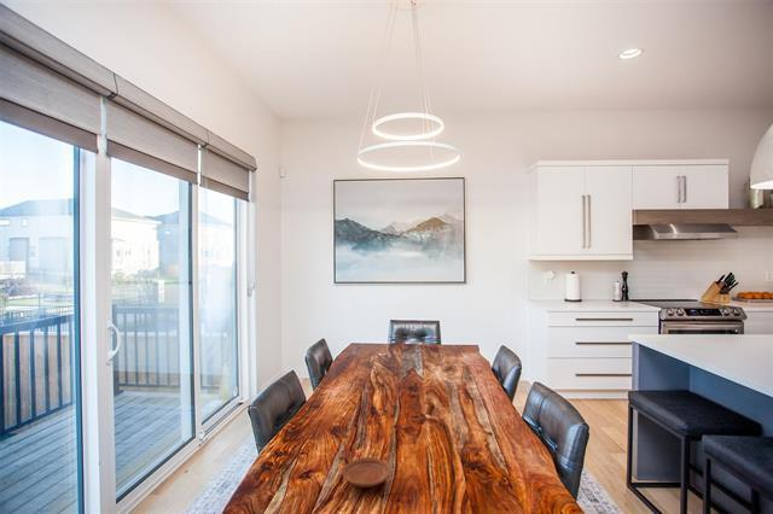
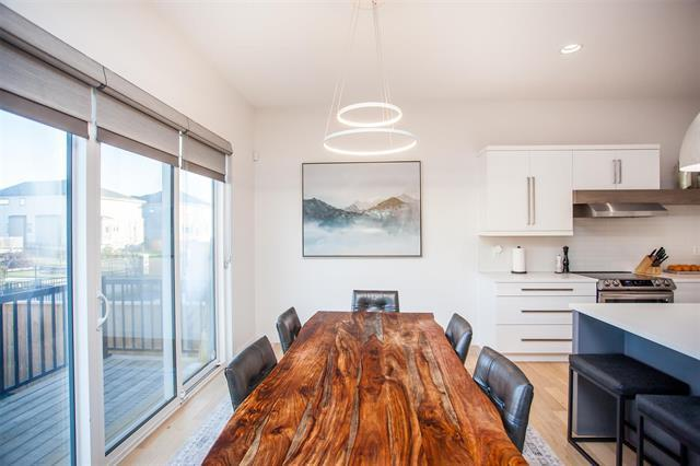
- plate (366, 474)
